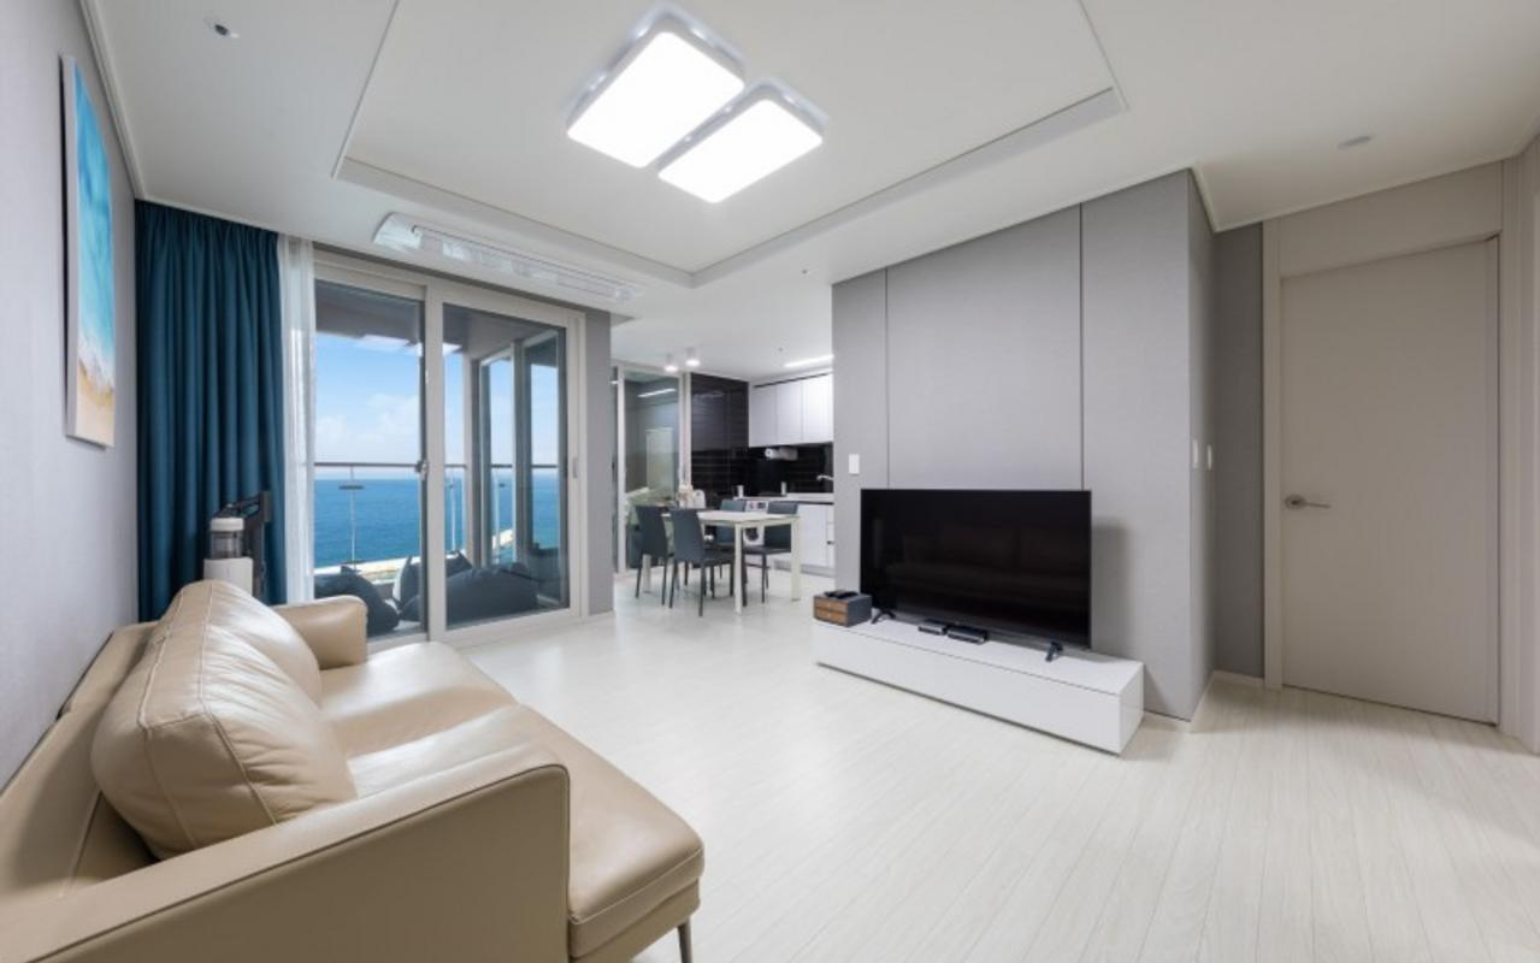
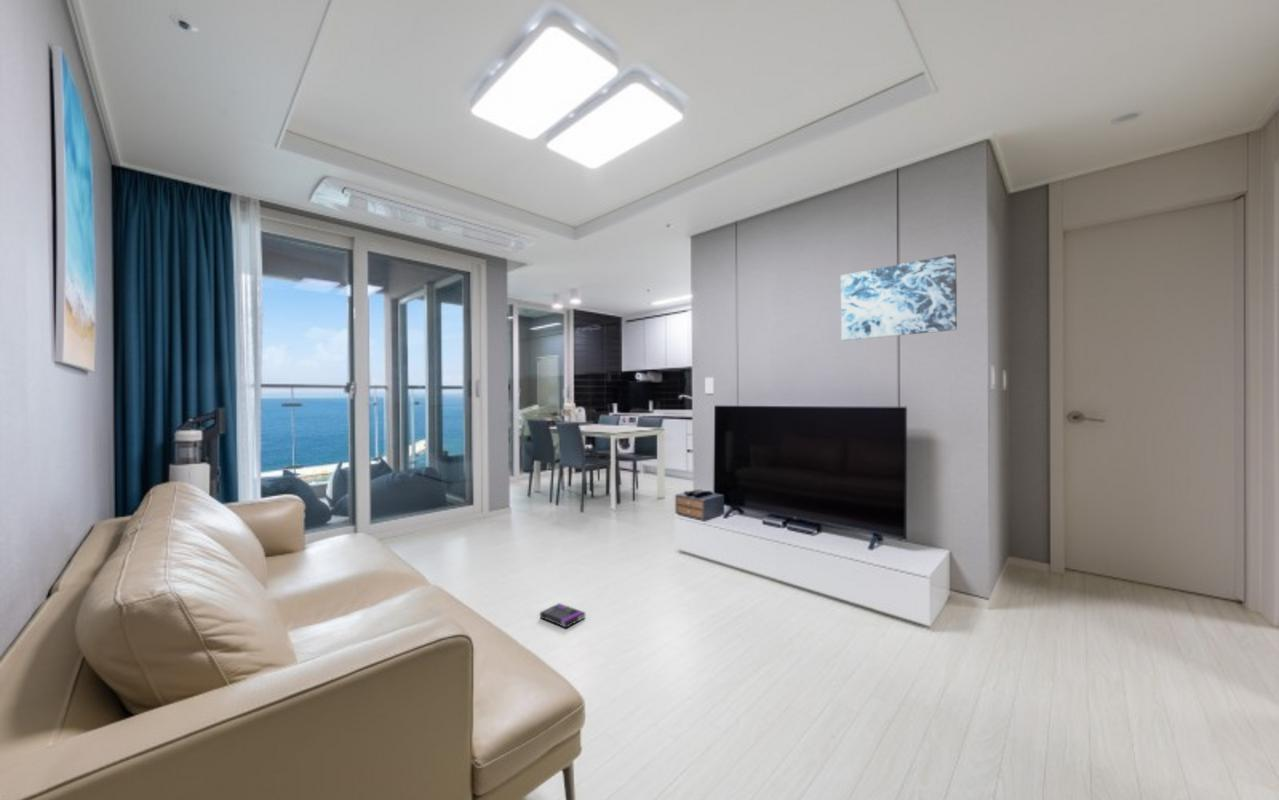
+ box (562, 614)
+ wall art (894, 300)
